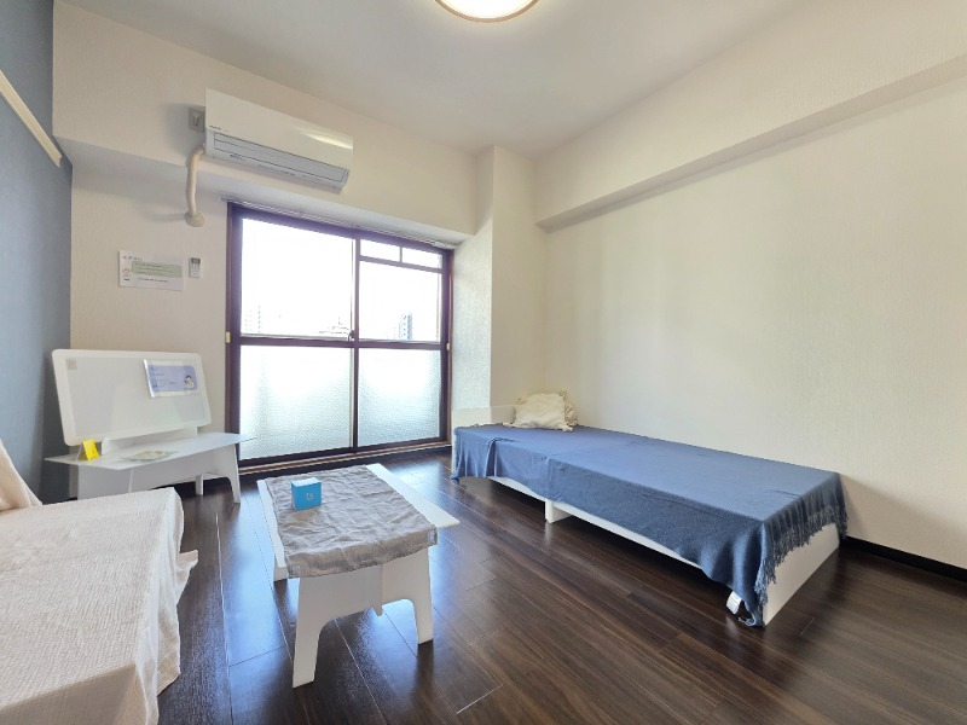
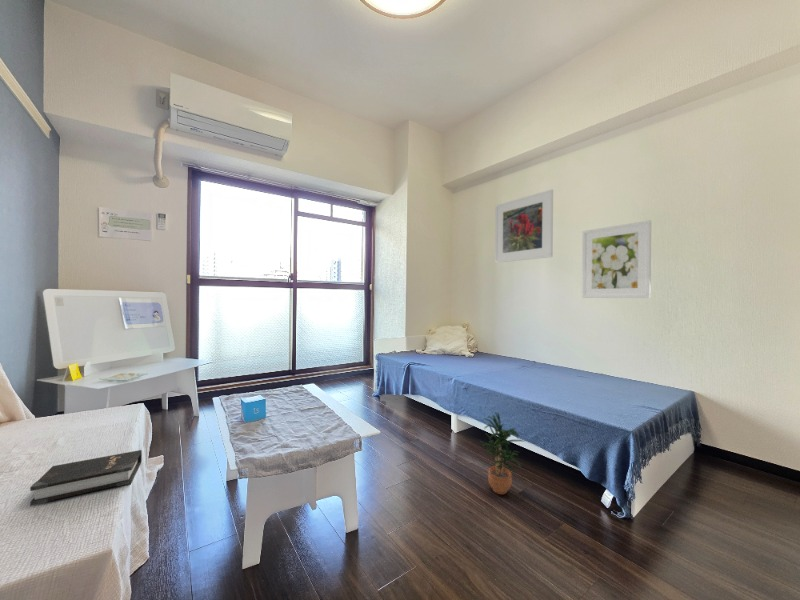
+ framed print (614, 262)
+ potted plant (501, 451)
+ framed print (521, 229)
+ hardback book (92, 473)
